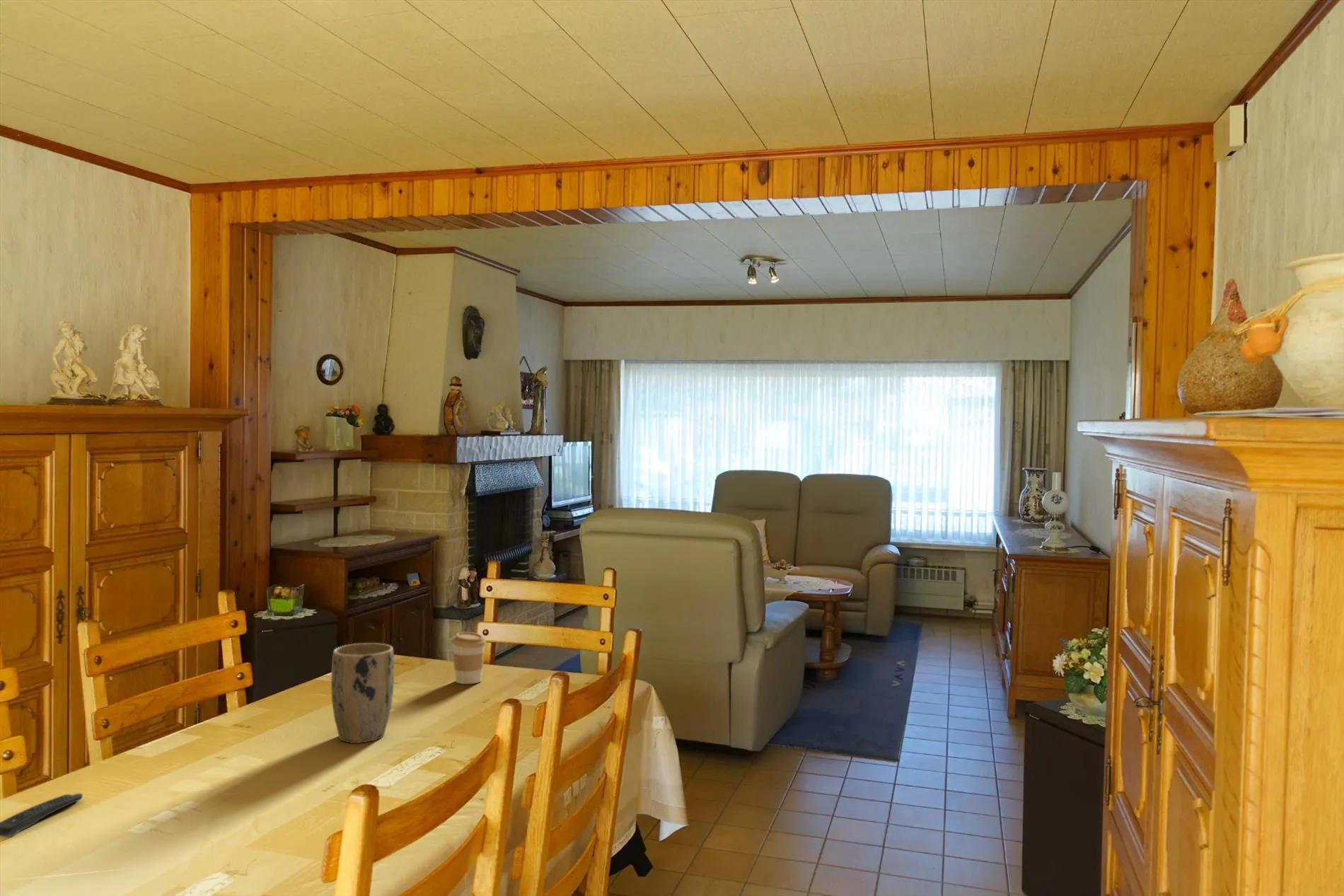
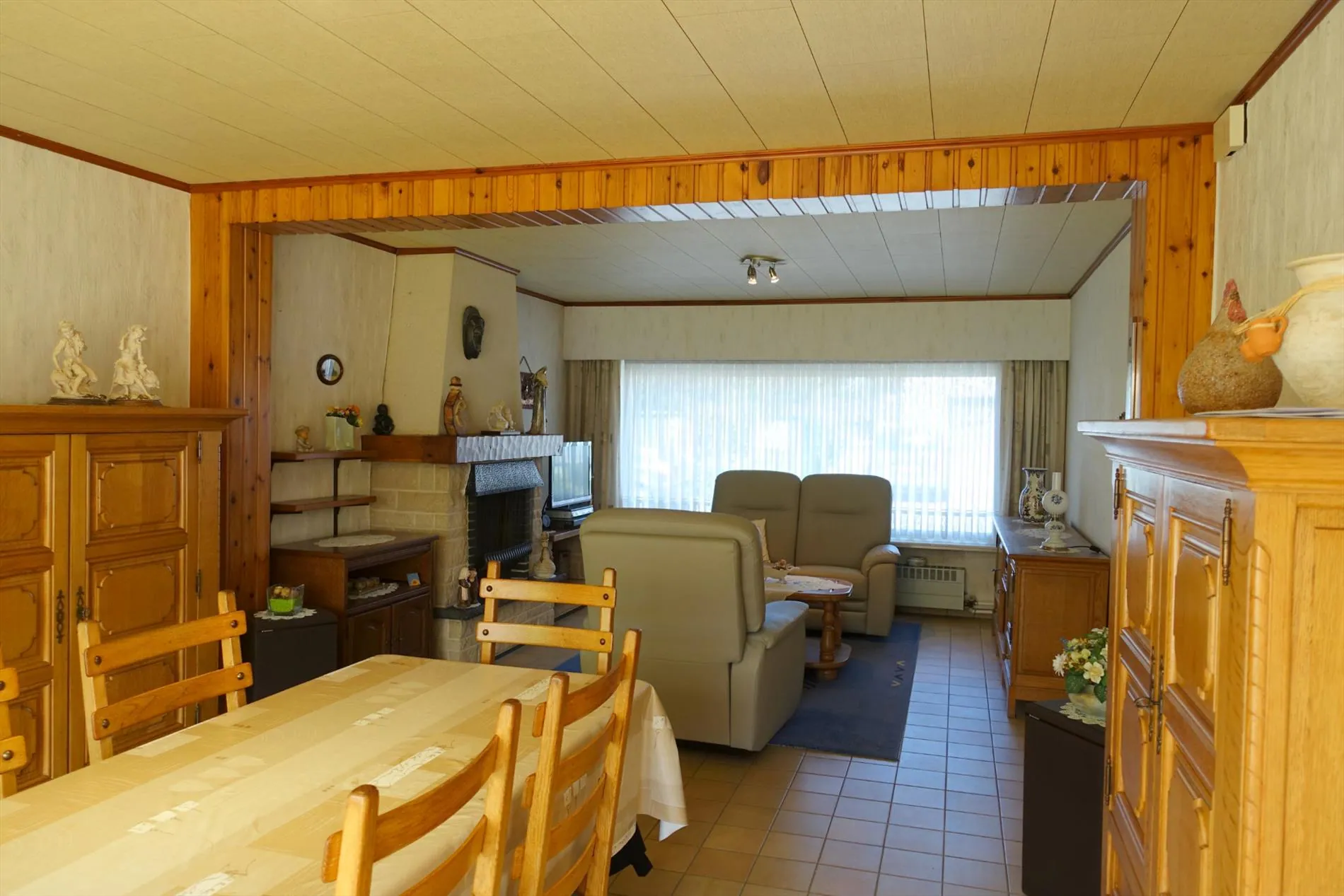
- remote control (41, 811)
- plant pot (362, 692)
- coffee cup (468, 657)
